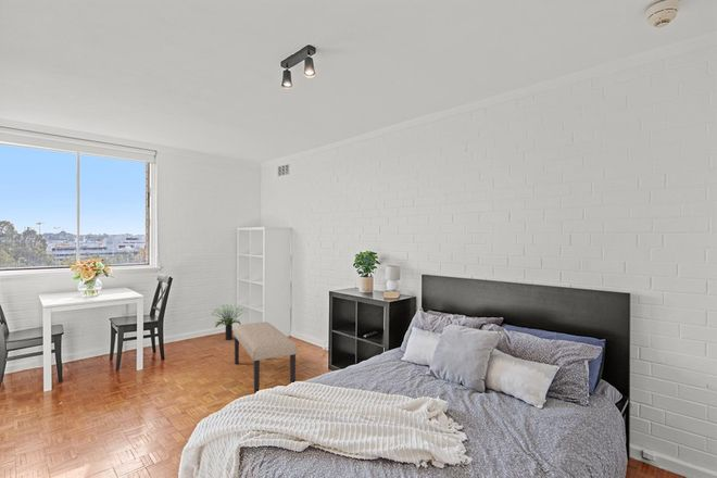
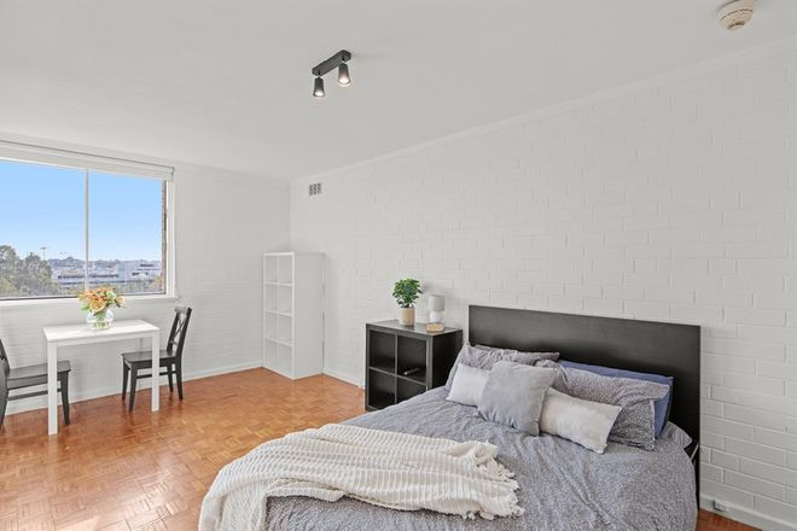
- potted plant (229, 320)
- bench (262, 353)
